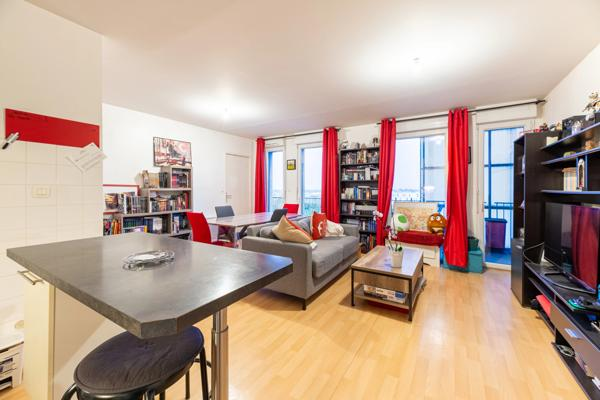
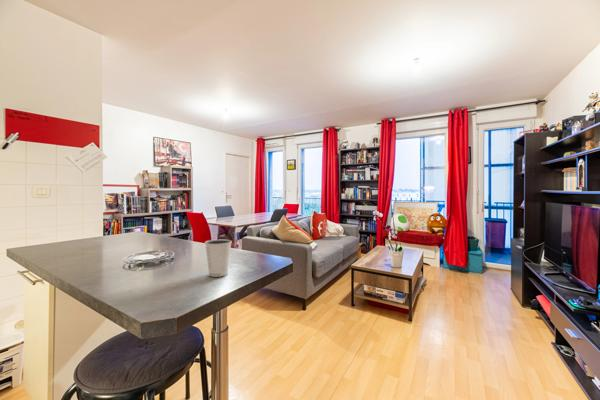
+ dixie cup (218, 258)
